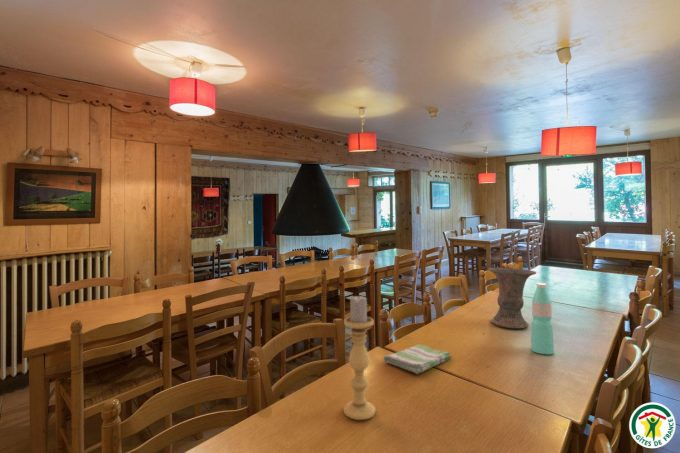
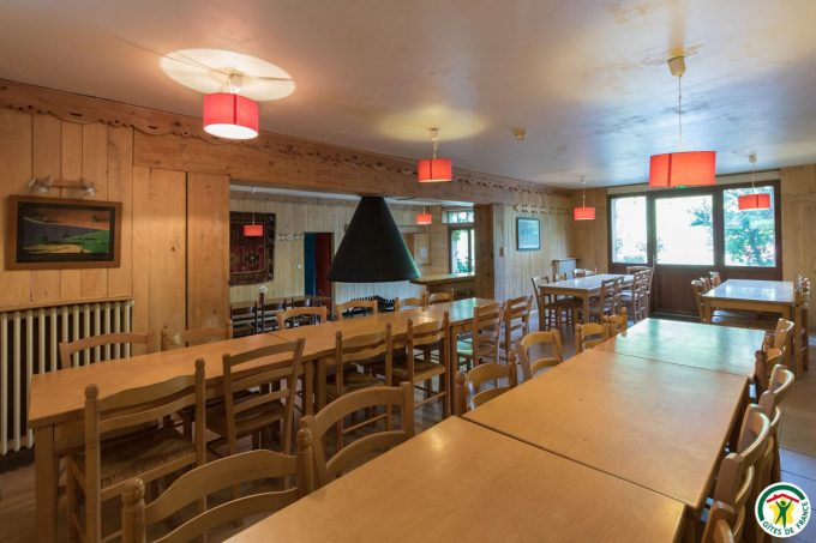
- candle holder (359, 352)
- dish towel (417, 355)
- vase (512, 296)
- water bottle (541, 317)
